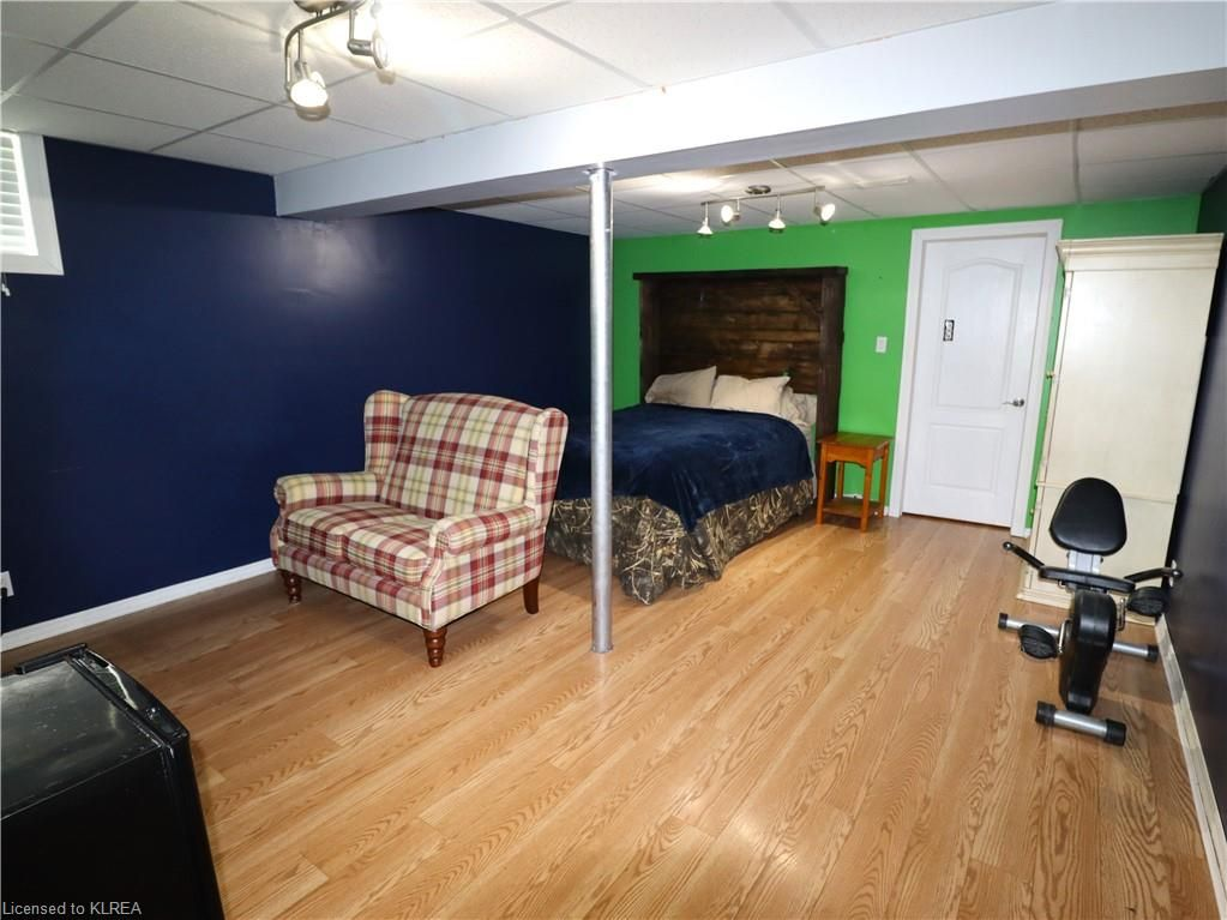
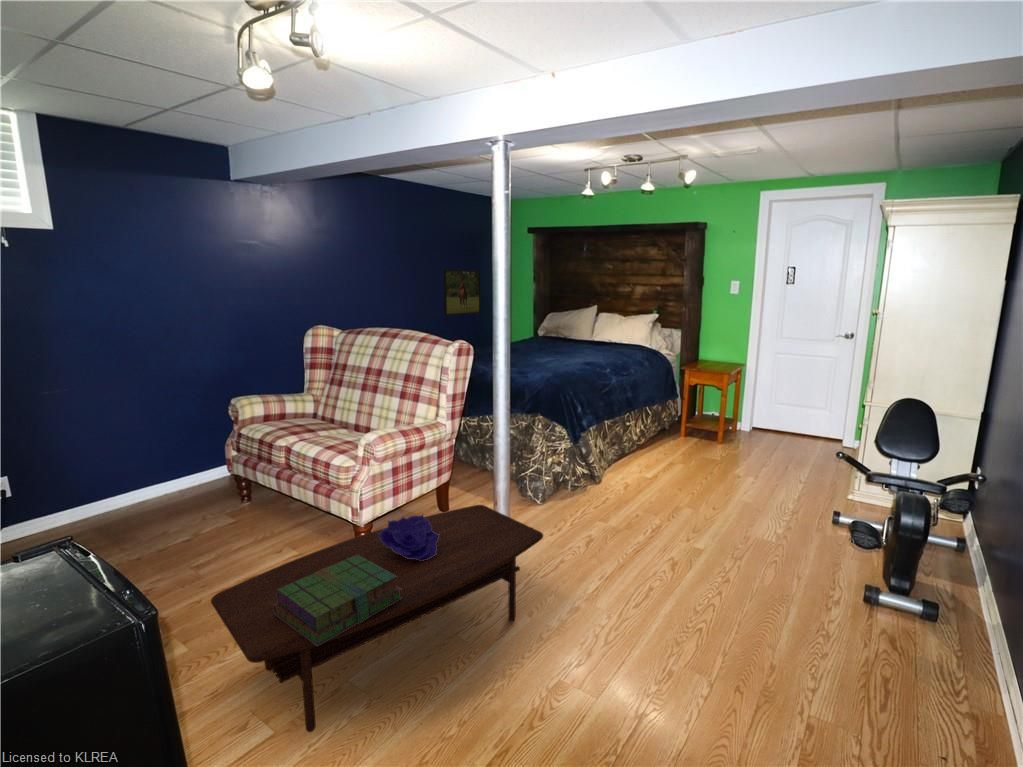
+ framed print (462, 292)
+ coffee table (397, 602)
+ decorative bowl (409, 536)
+ stack of books (338, 593)
